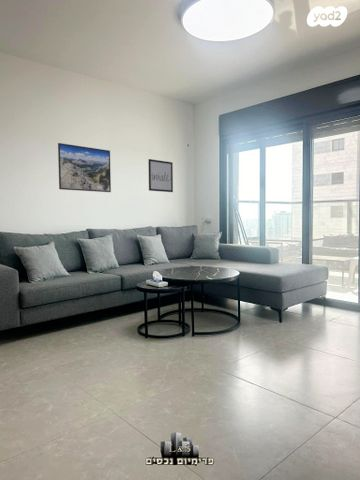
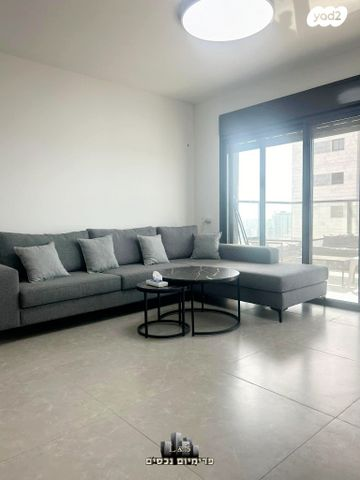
- wall art (161, 176)
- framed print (85, 169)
